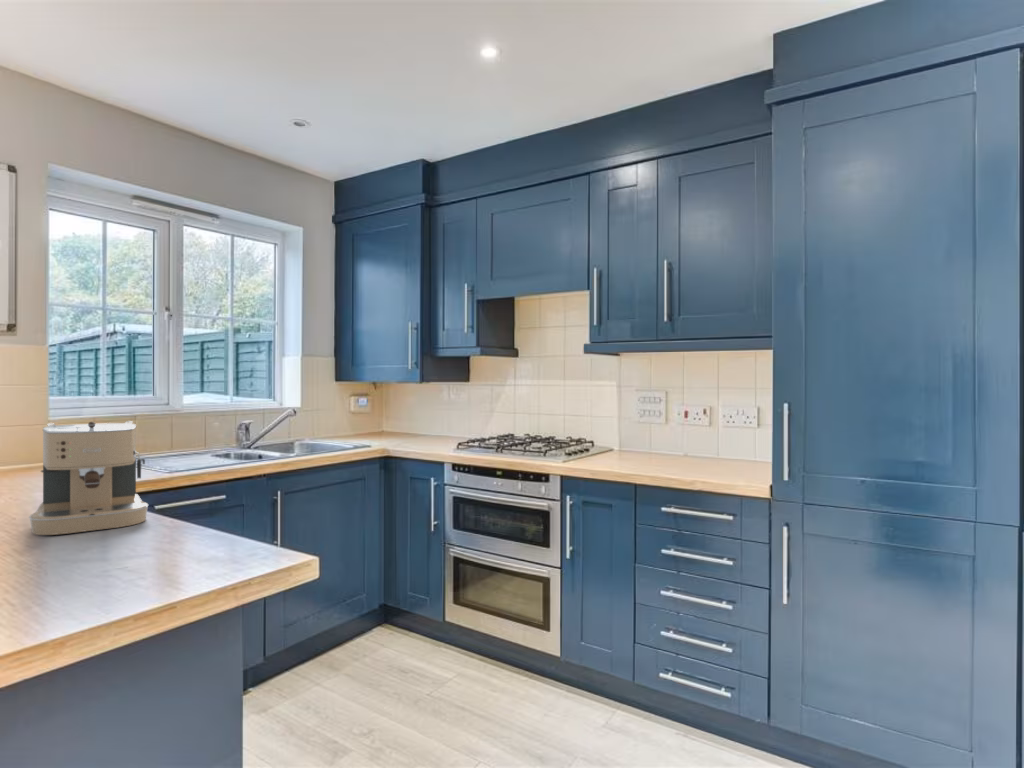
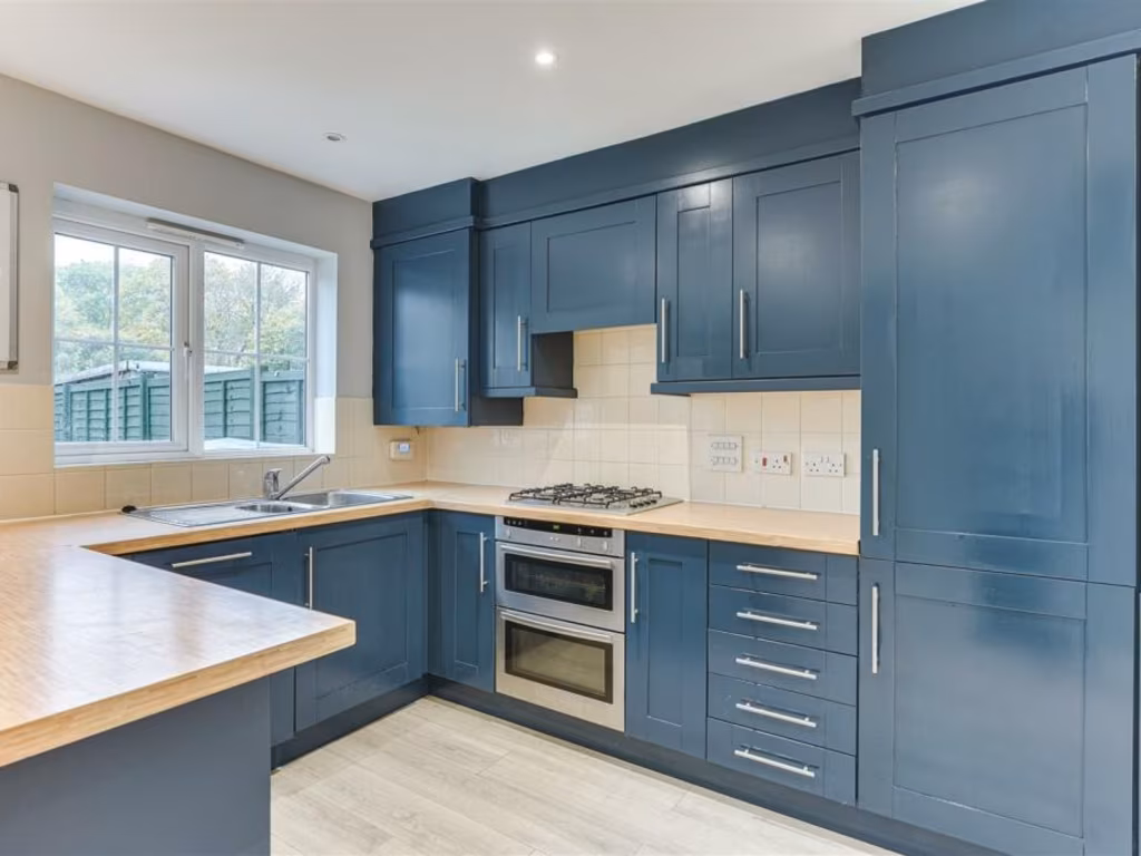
- coffee maker (91, 471)
